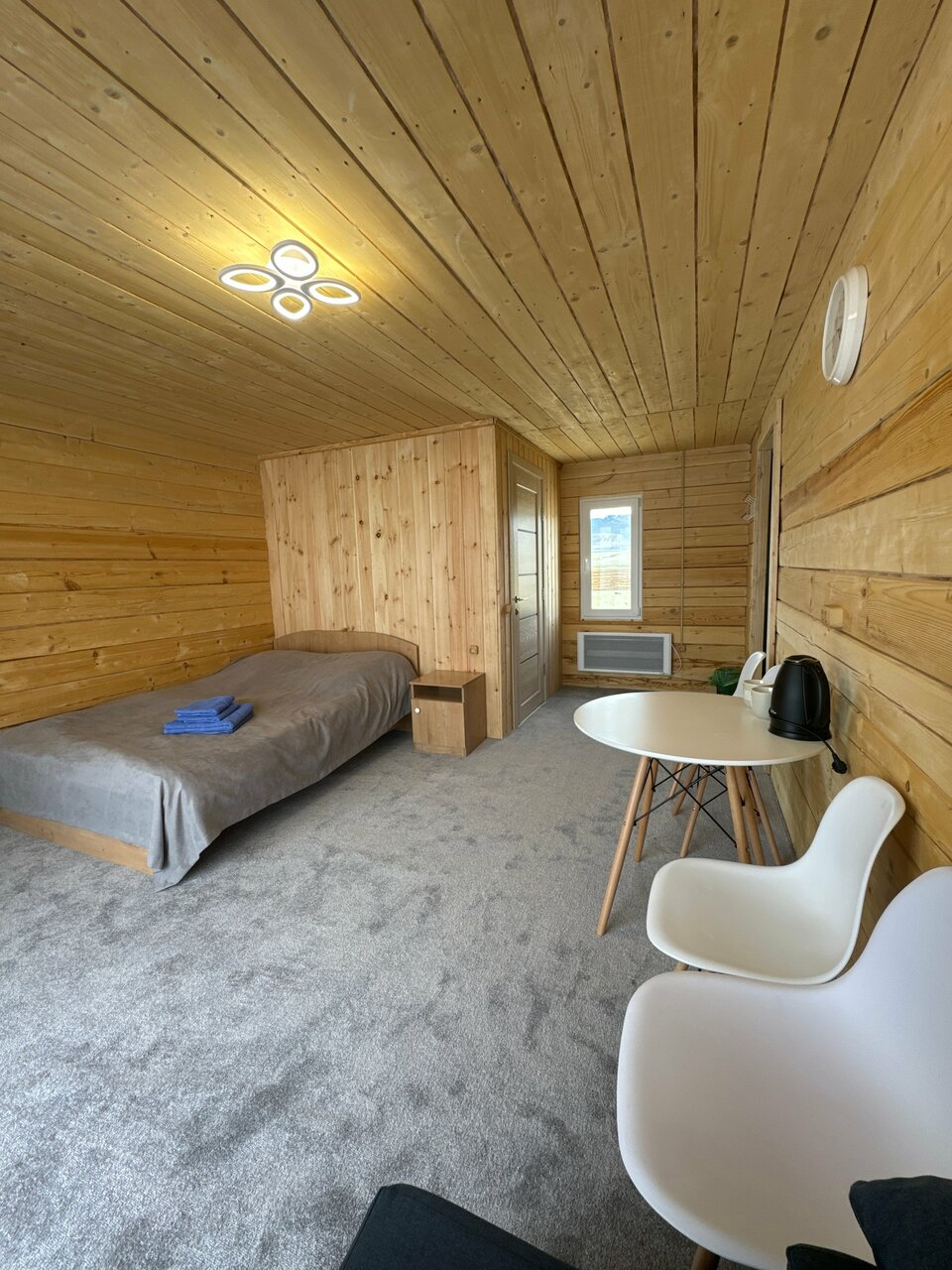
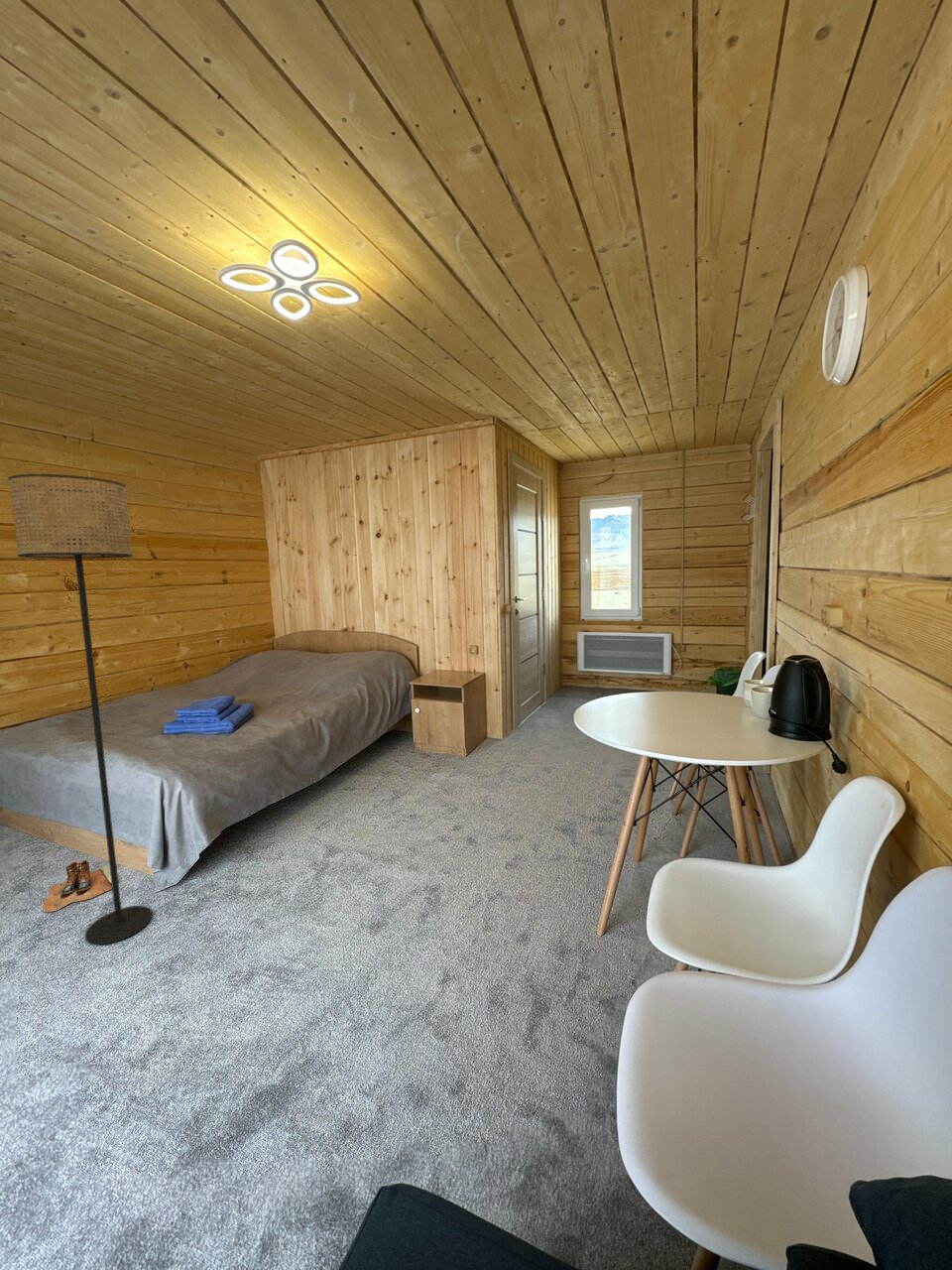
+ boots (79, 877)
+ floor lamp (95, 714)
